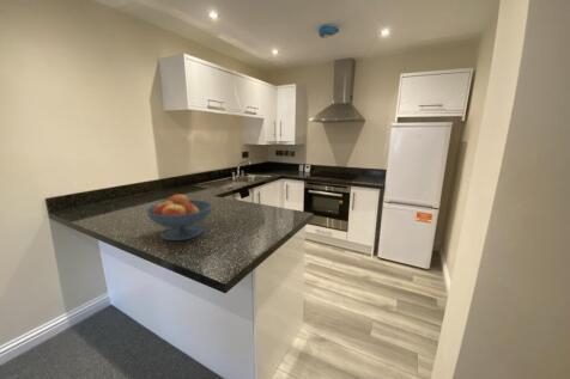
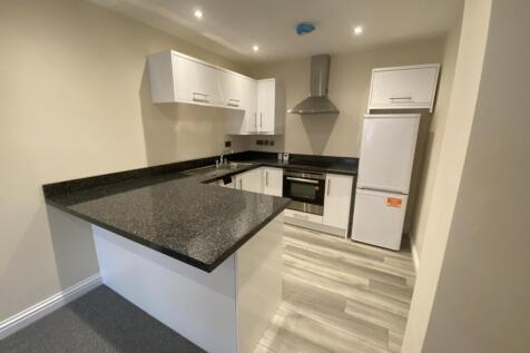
- fruit bowl (181, 215)
